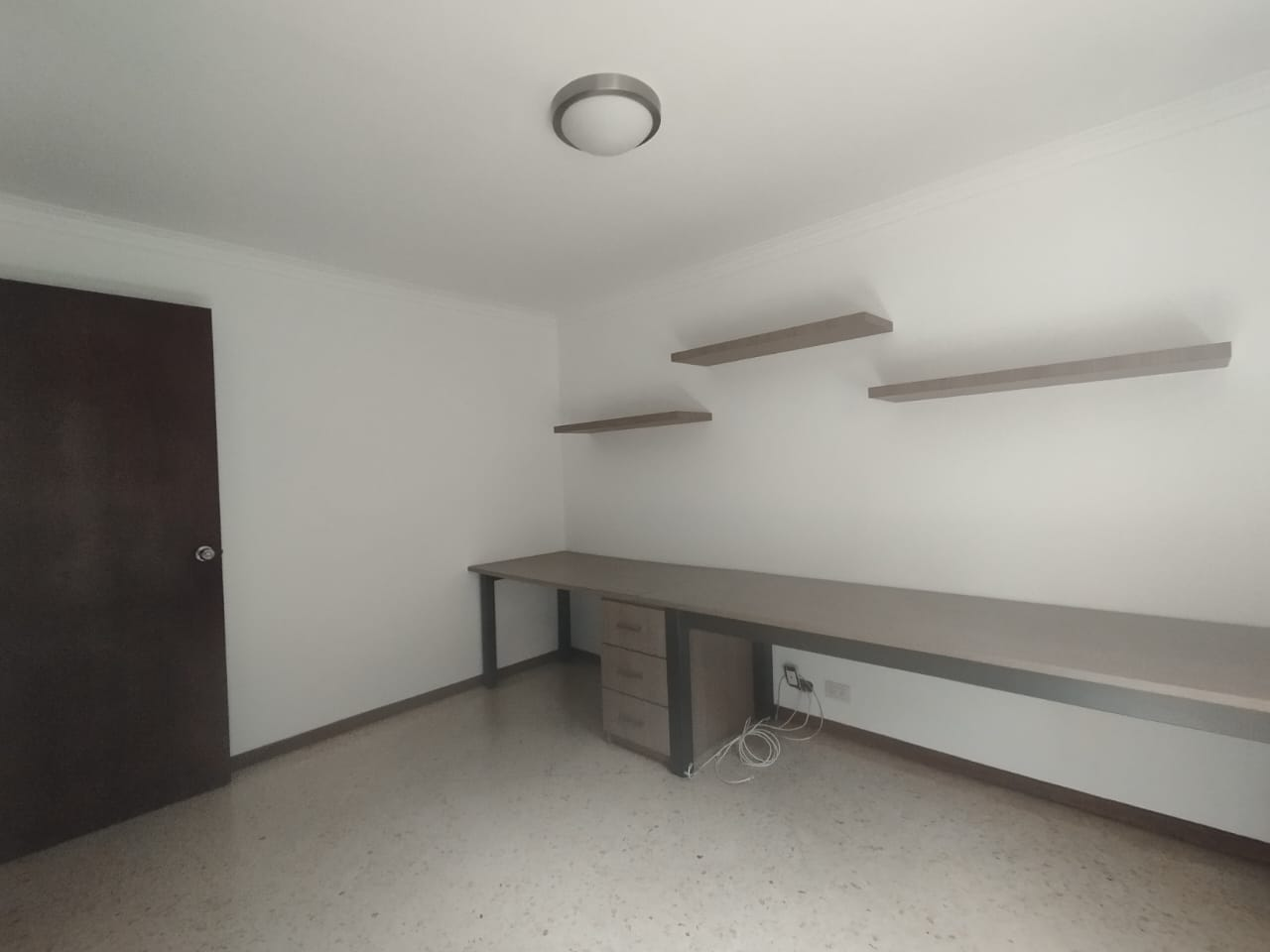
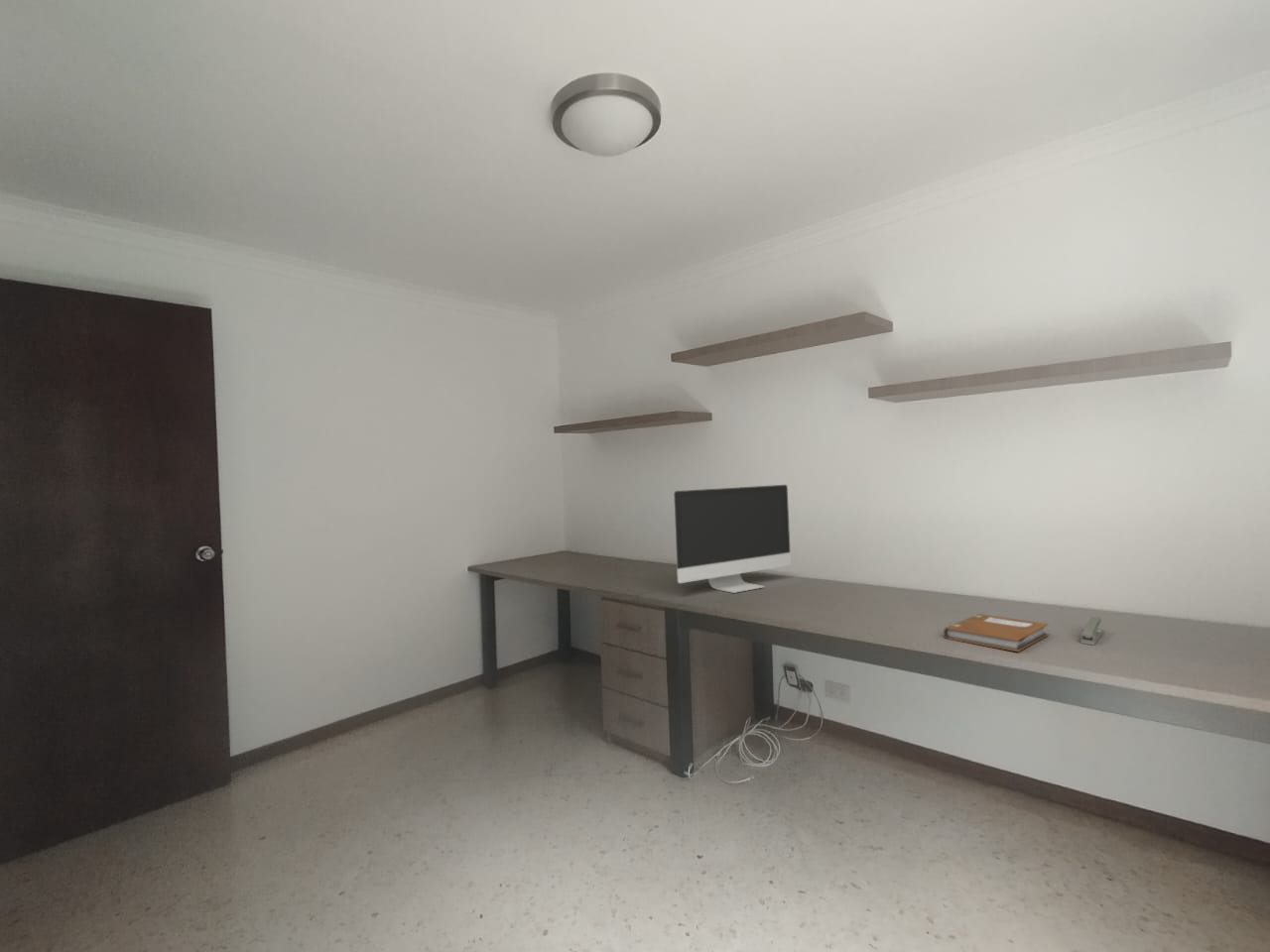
+ stapler (1092, 629)
+ computer monitor (734, 537)
+ notebook (996, 630)
